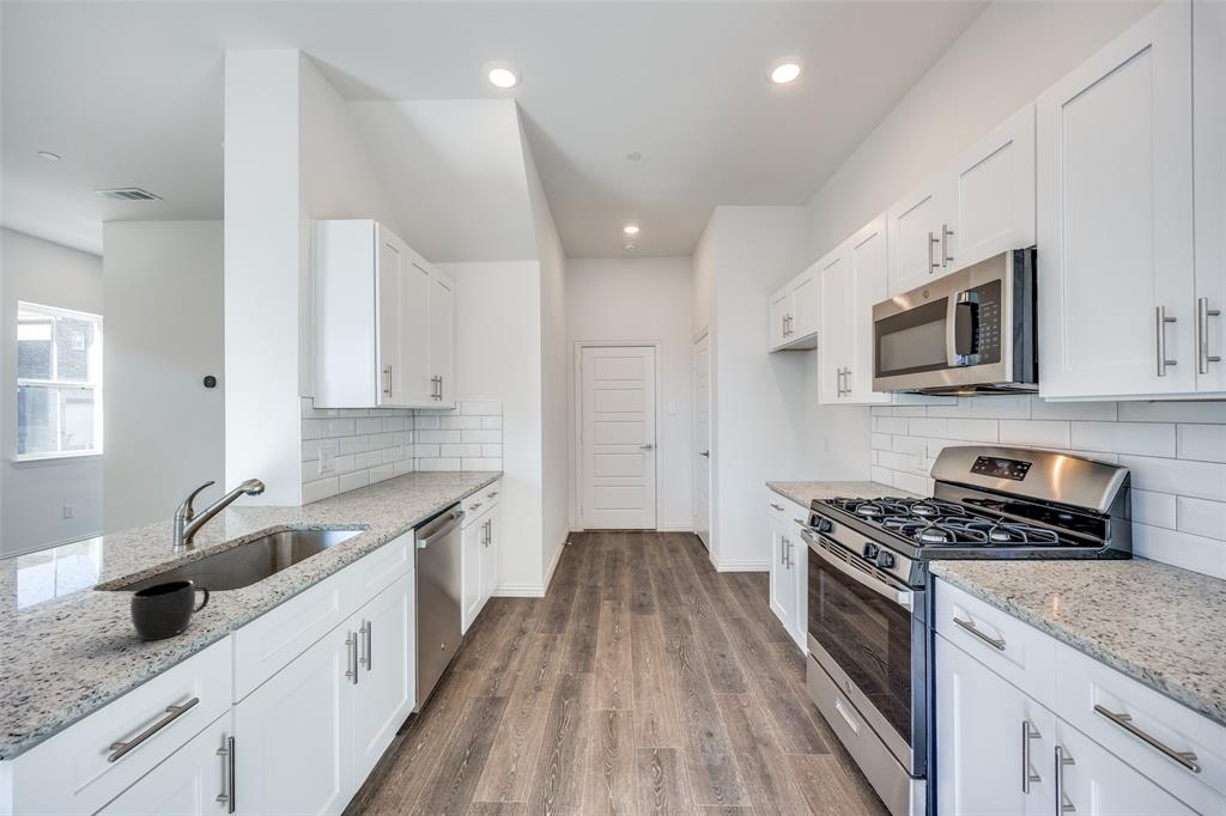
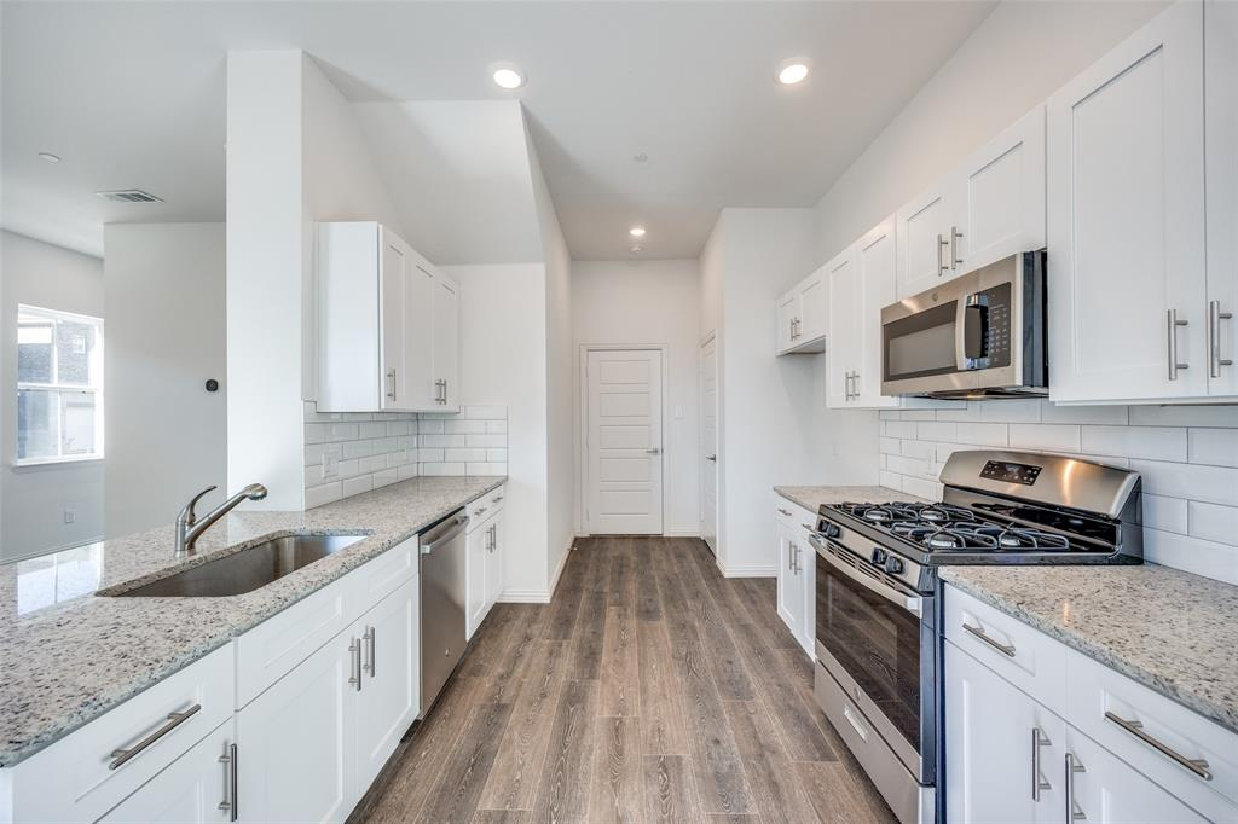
- mug (172, 608)
